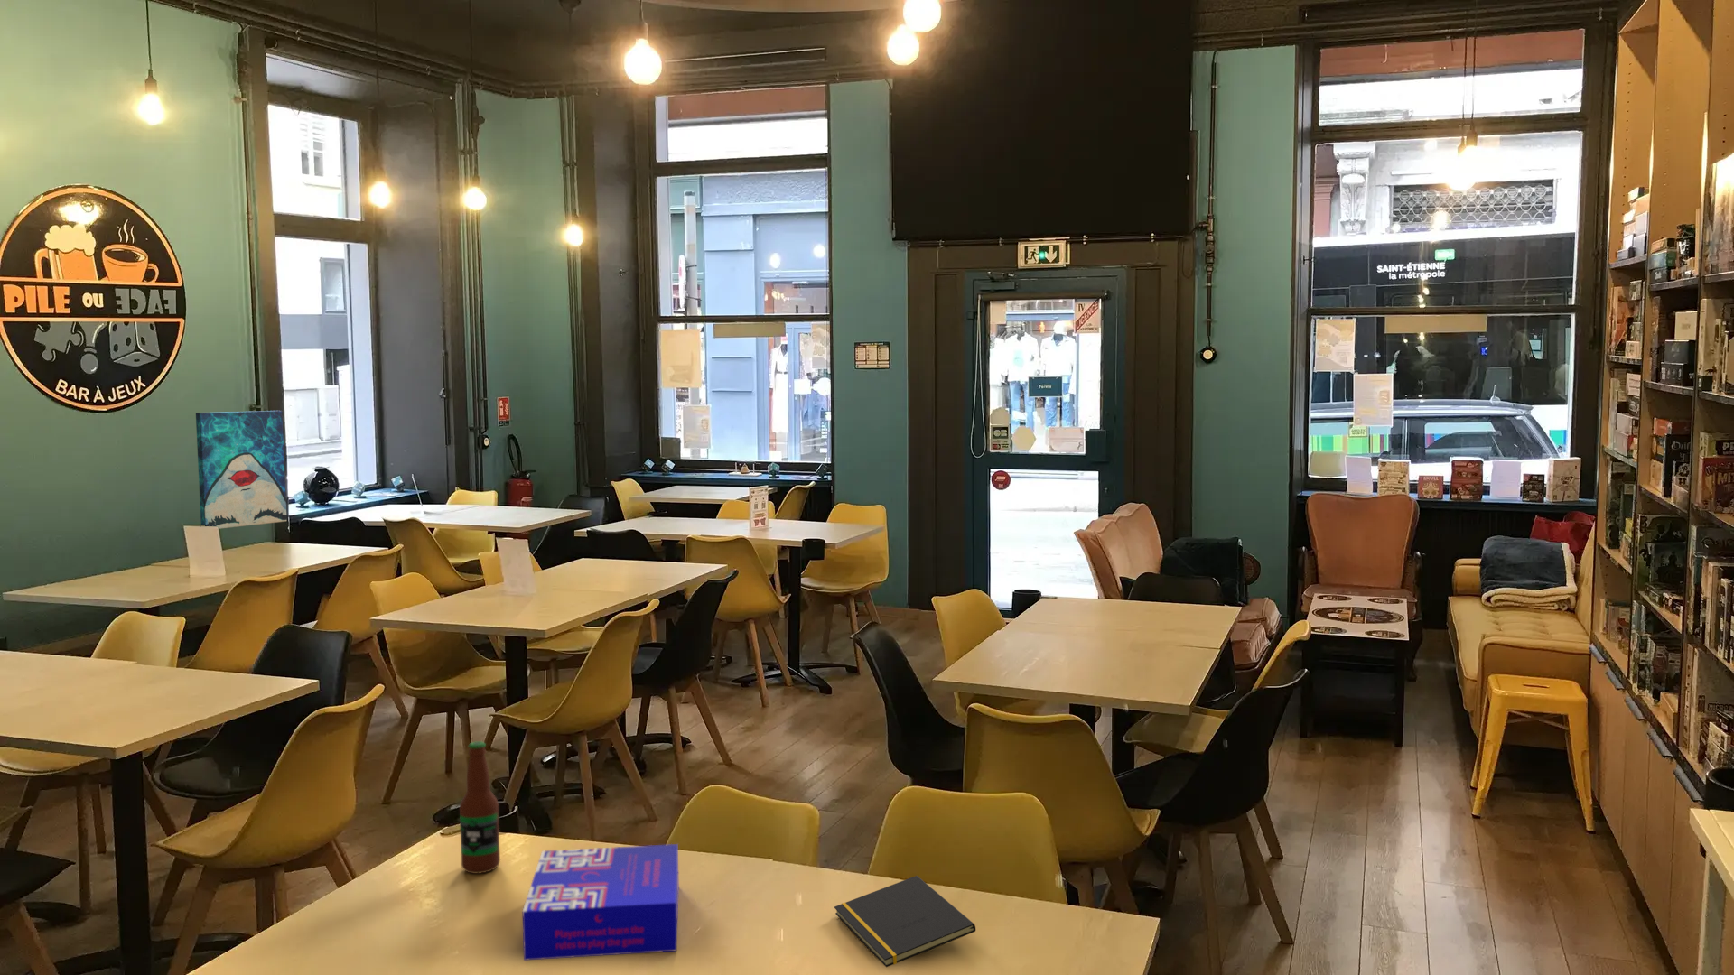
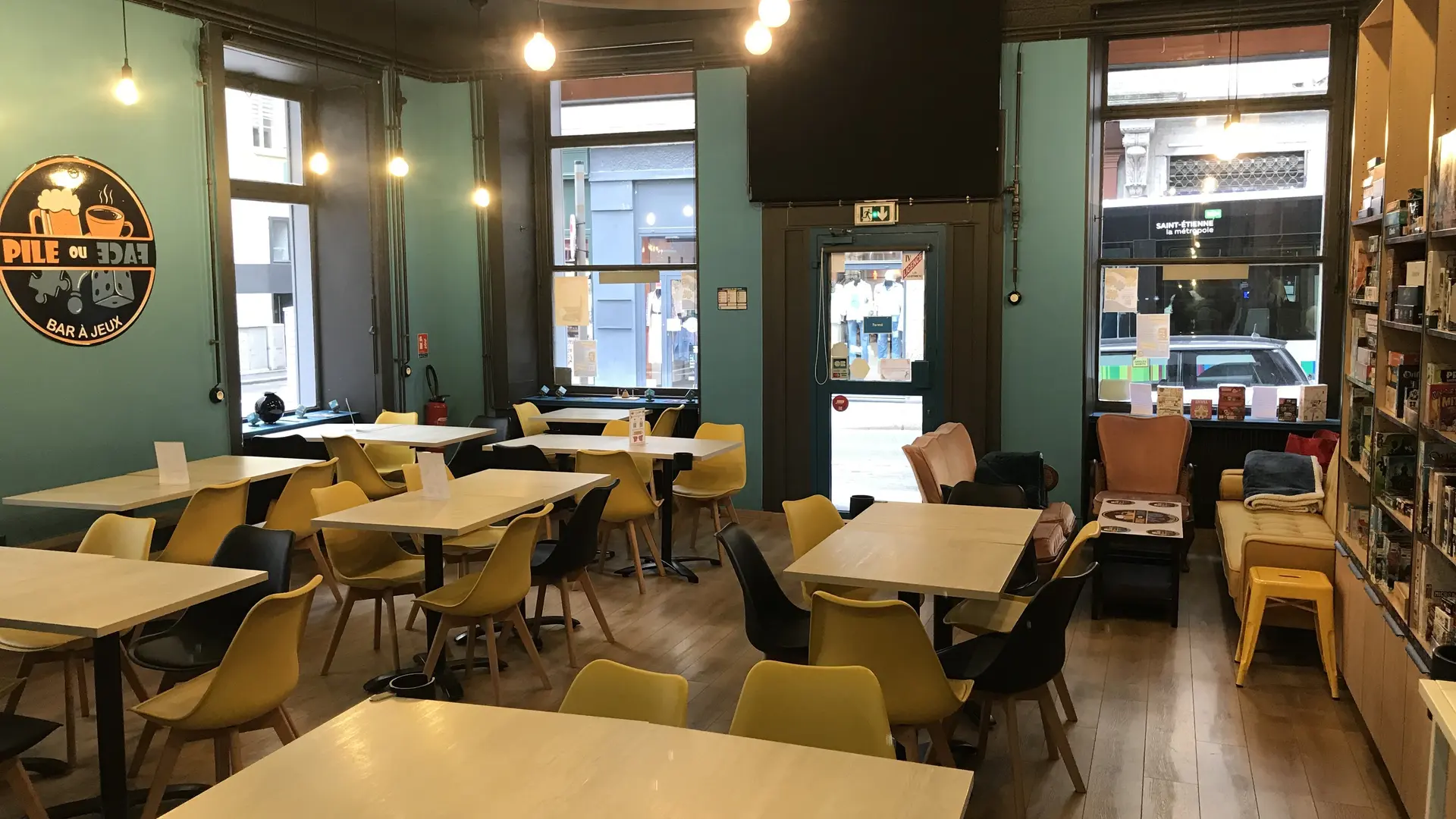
- bottle (479, 805)
- board game (605, 899)
- notepad (903, 918)
- wall art (242, 469)
